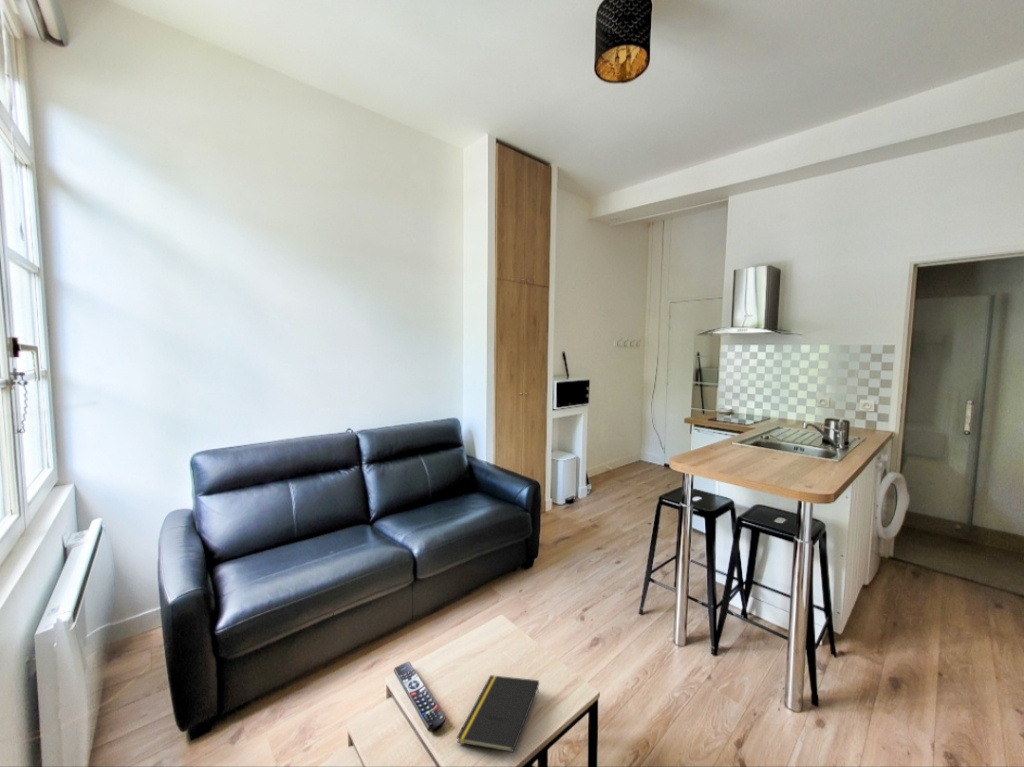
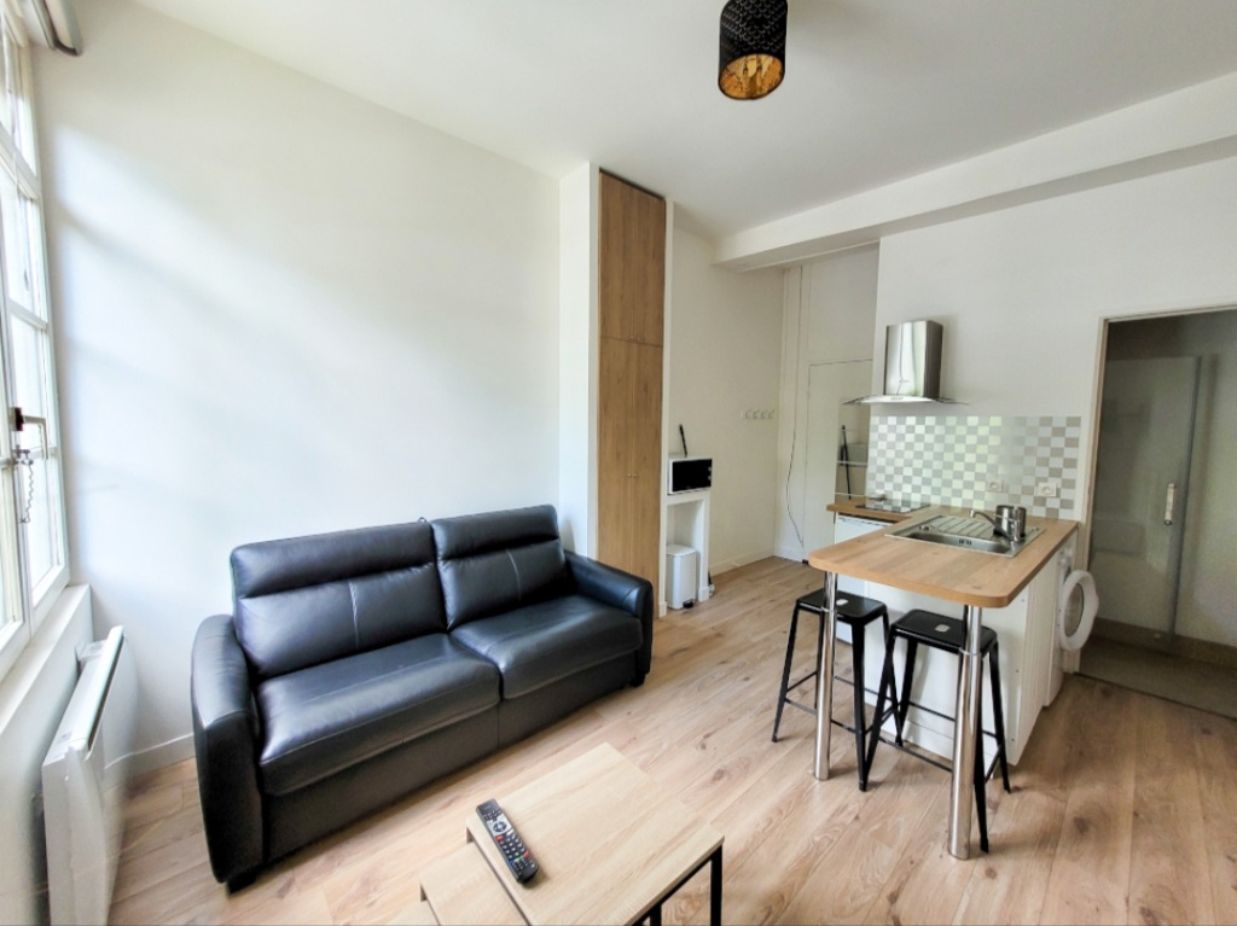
- notepad (500, 709)
